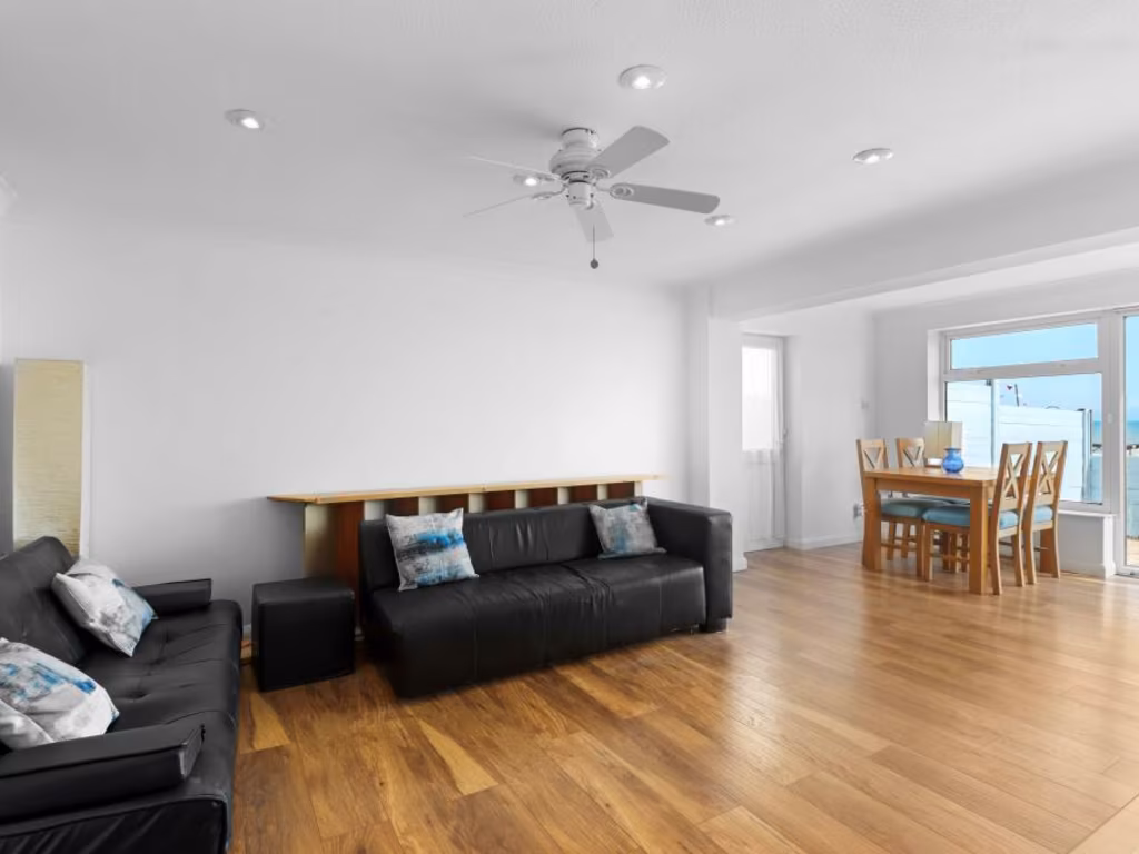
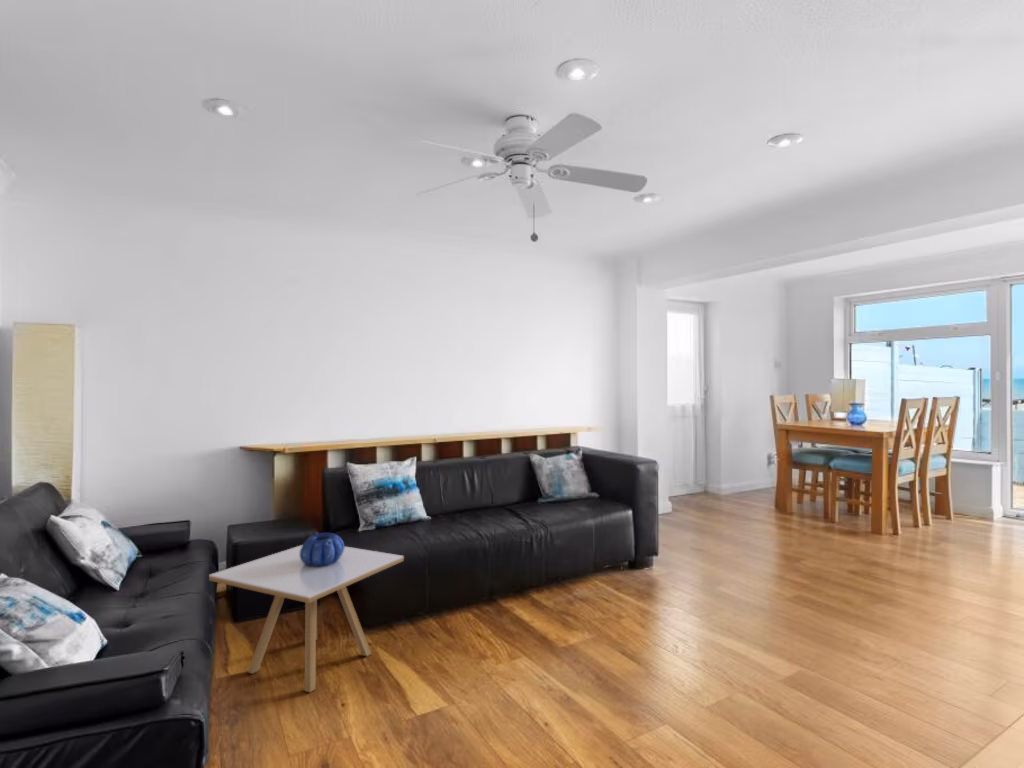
+ decorative bowl (322, 548)
+ side table (311, 613)
